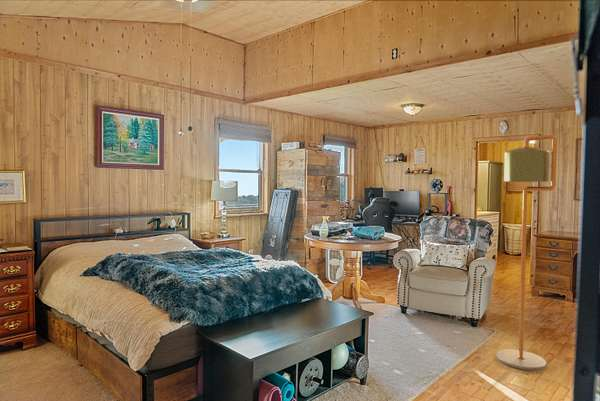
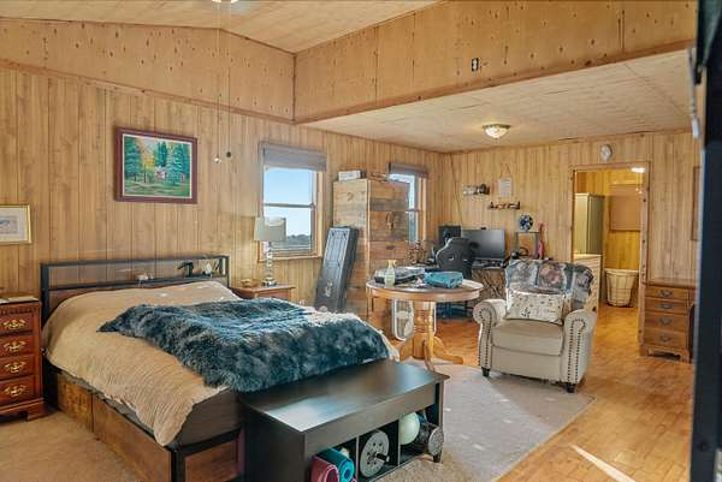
- floor lamp (525, 250)
